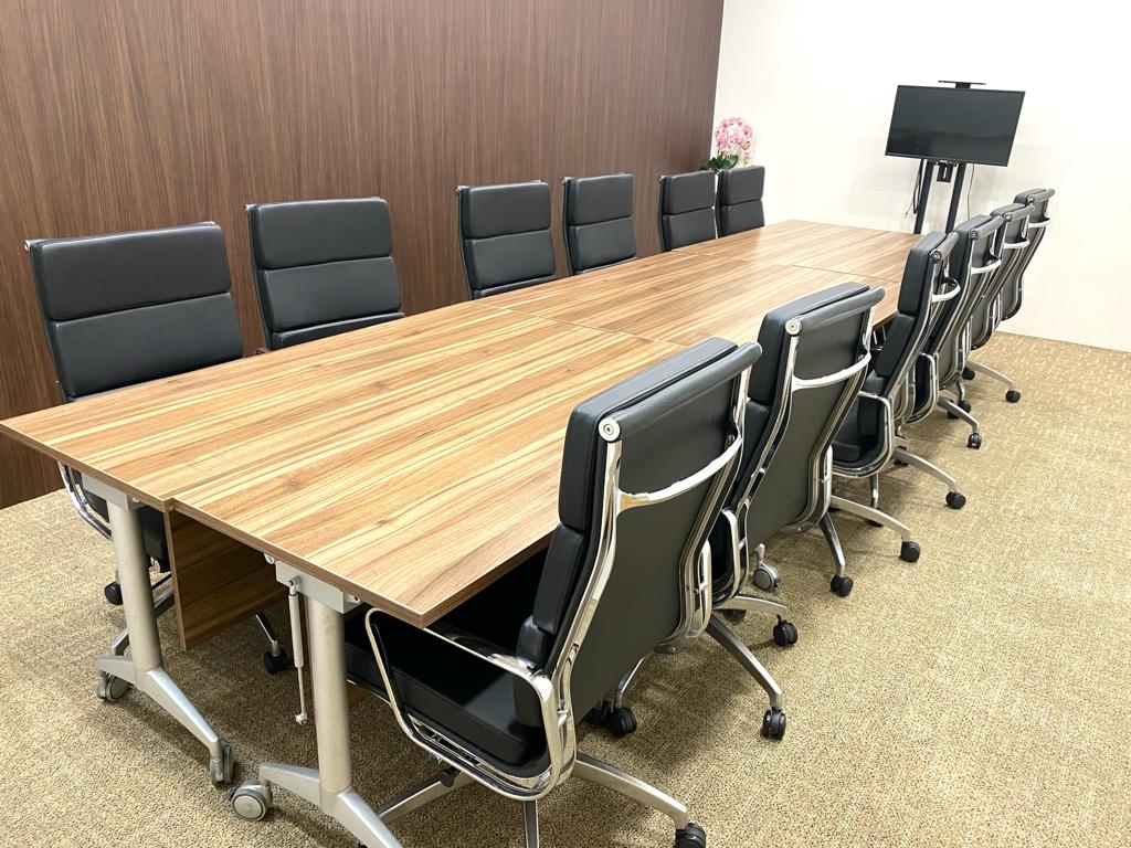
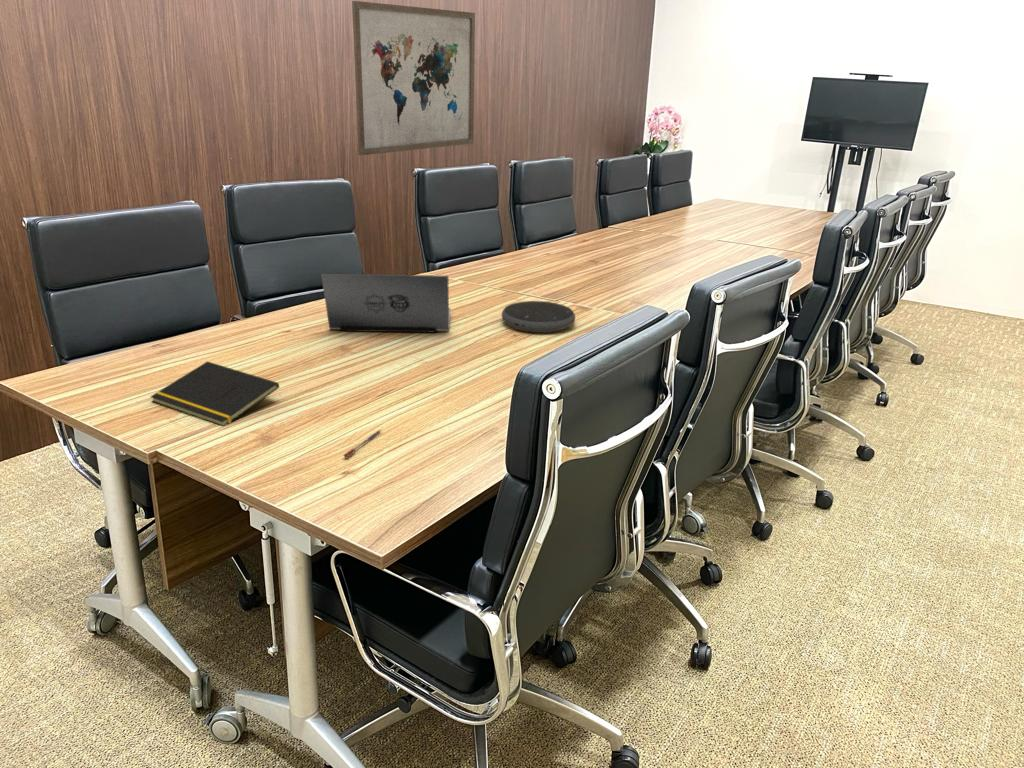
+ pen (363, 442)
+ wall art (419, 80)
+ laptop (390, 294)
+ speaker (539, 314)
+ notepad (215, 392)
